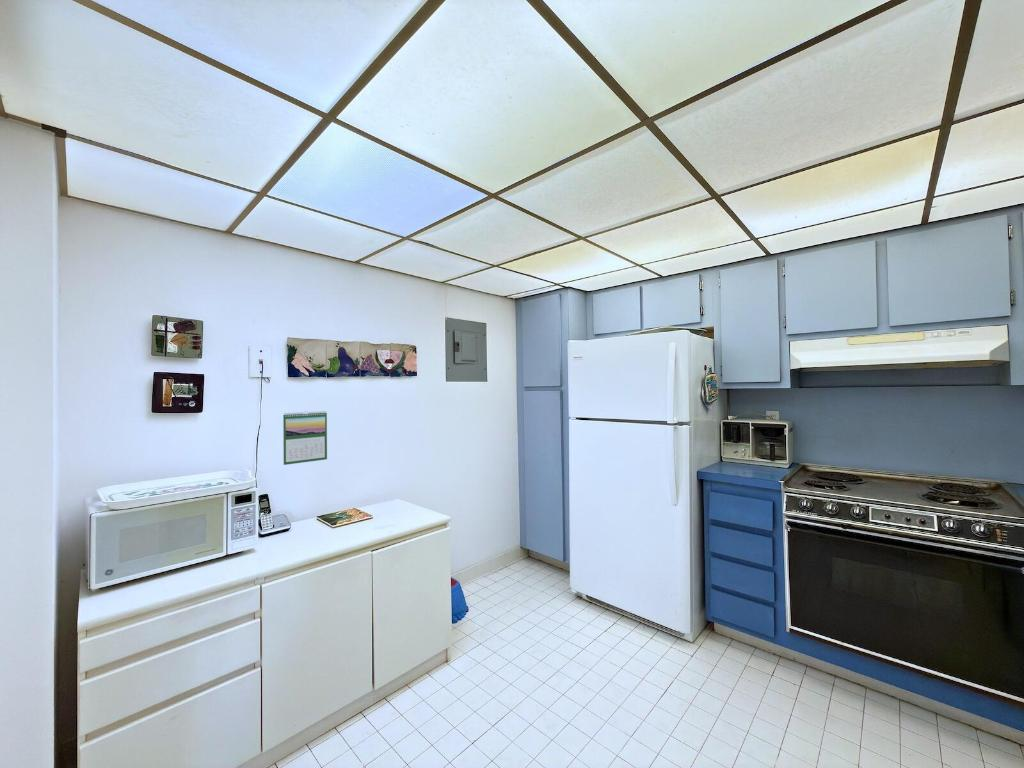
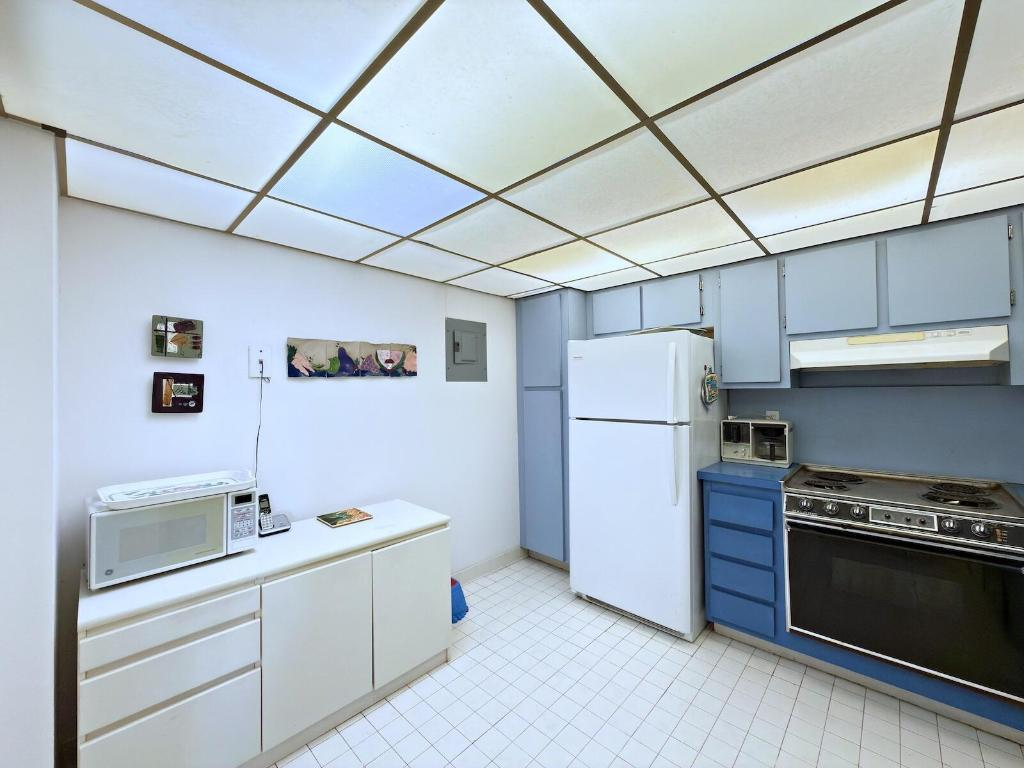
- calendar (305, 436)
